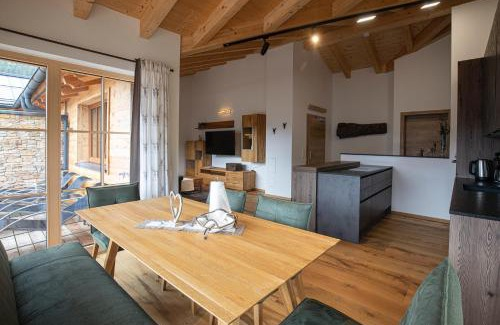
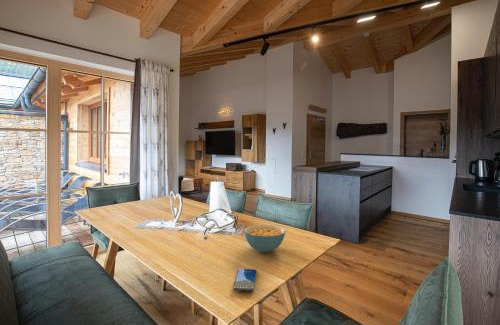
+ cereal bowl (264, 240)
+ smartphone (245, 279)
